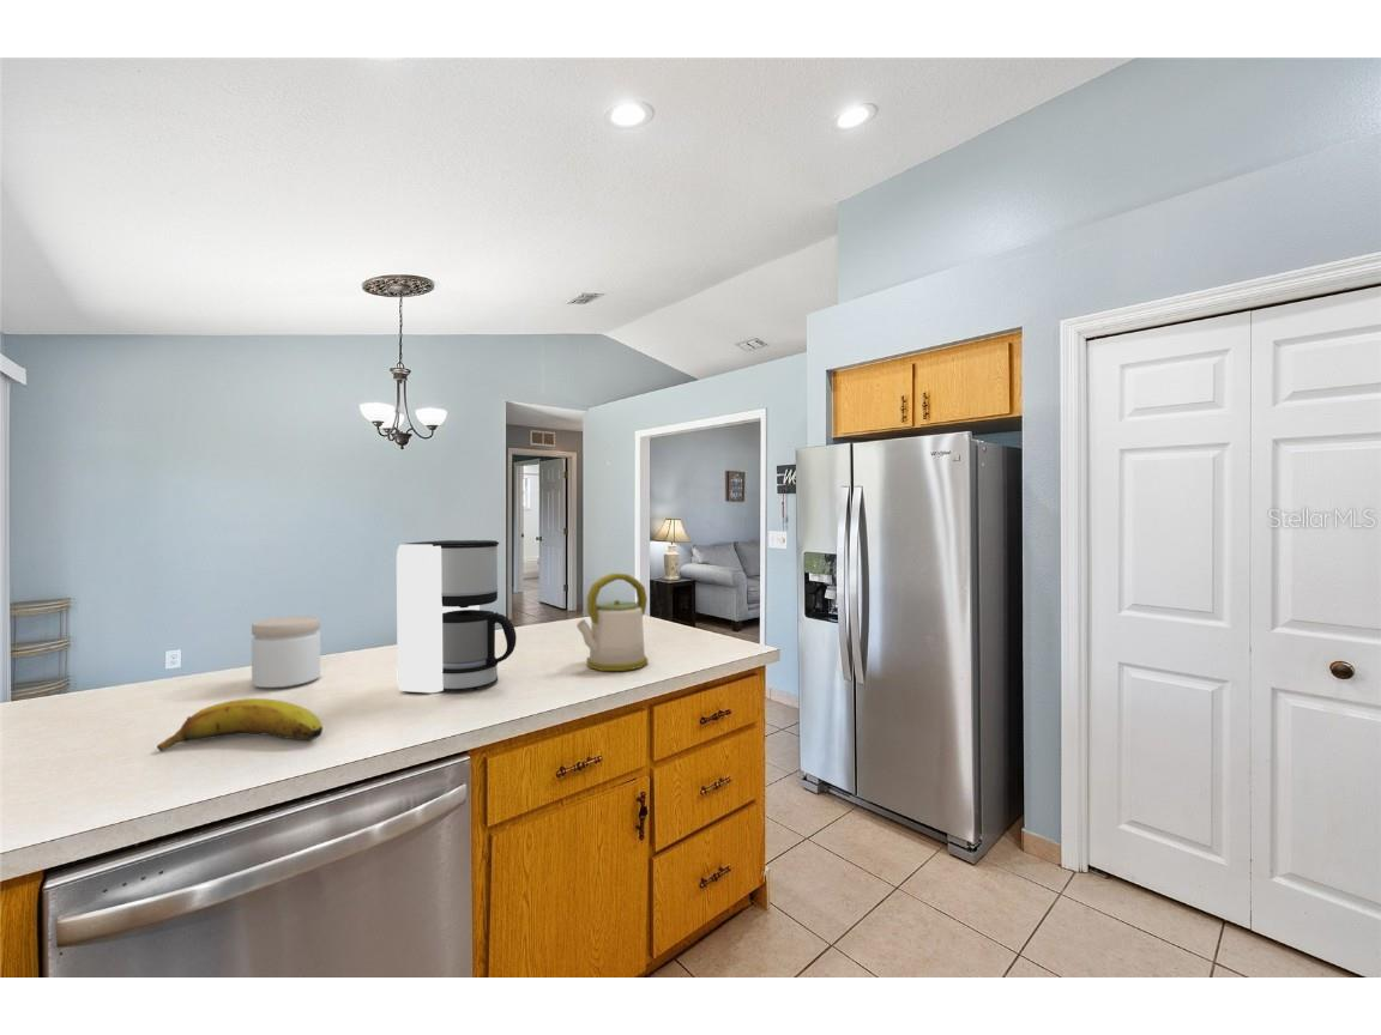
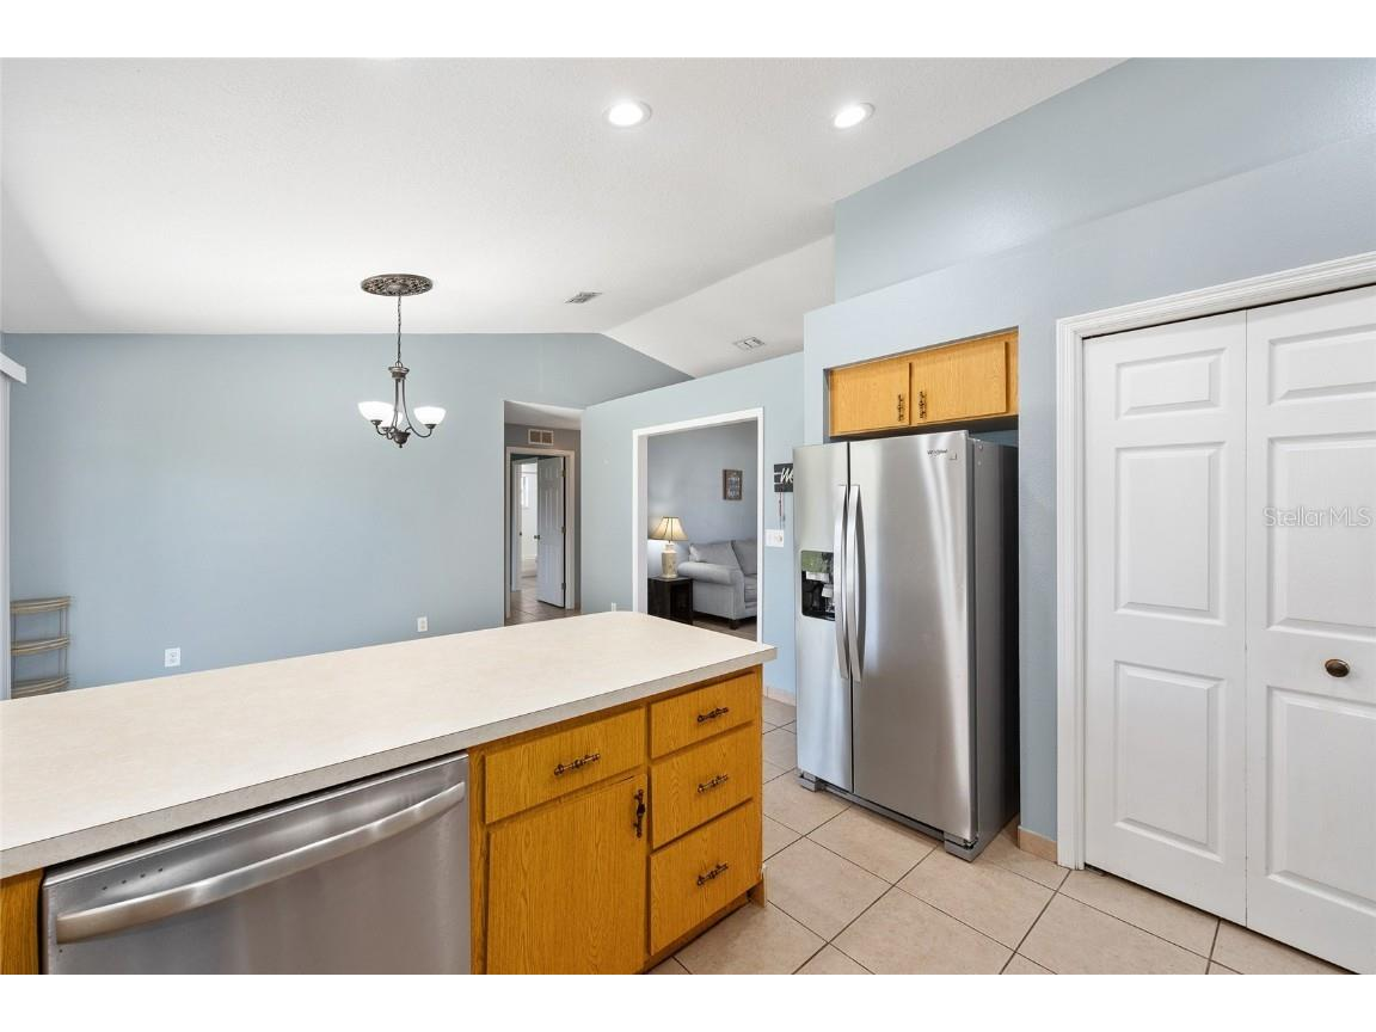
- kettle (611, 618)
- fruit (241, 725)
- jar (287, 650)
- coffee maker (466, 612)
